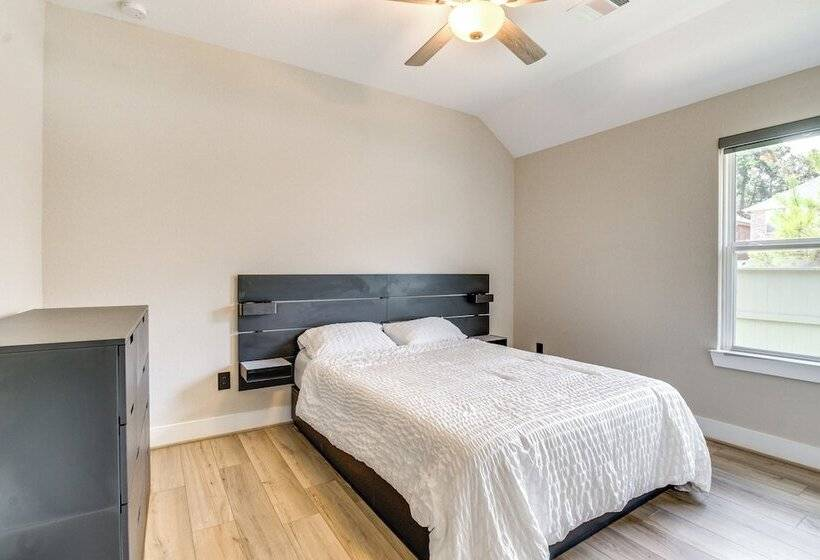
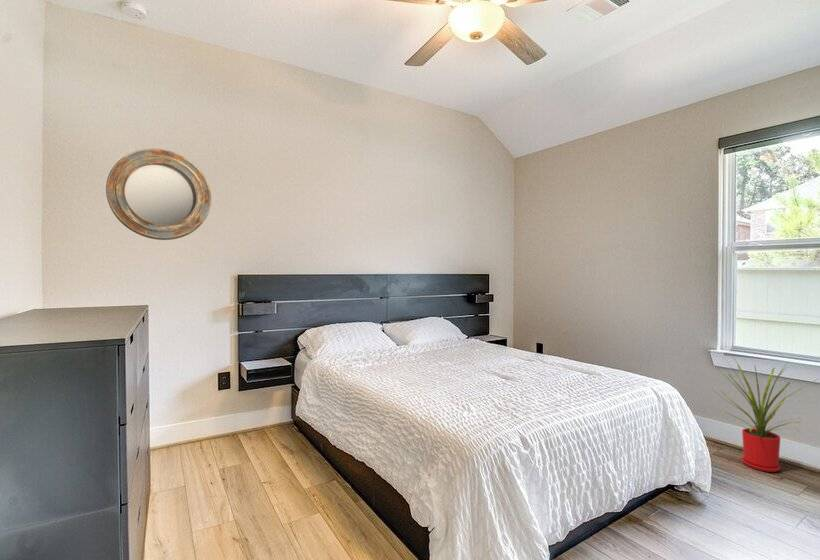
+ house plant (761, 412)
+ home mirror (161, 194)
